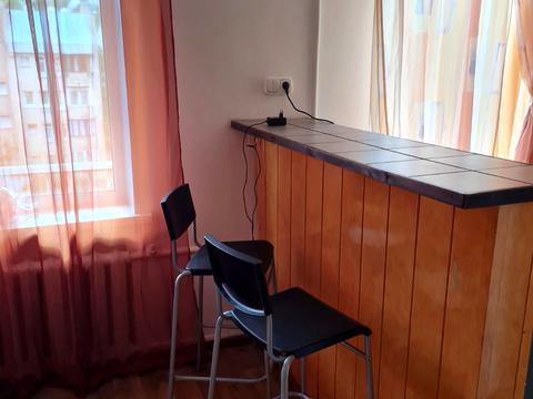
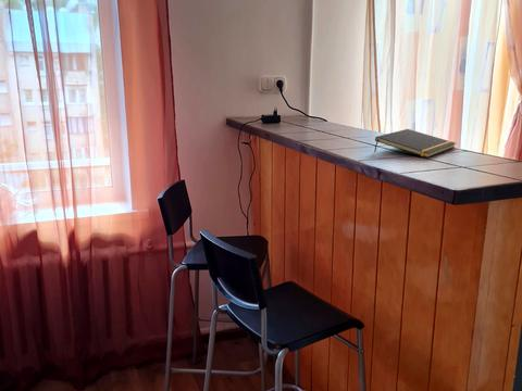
+ notepad (417, 141)
